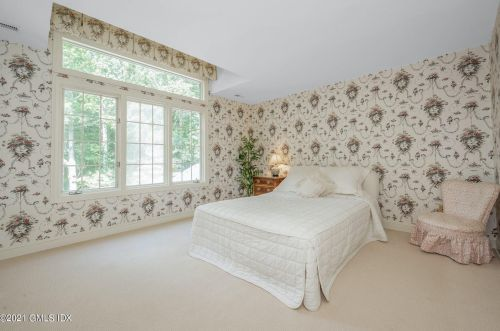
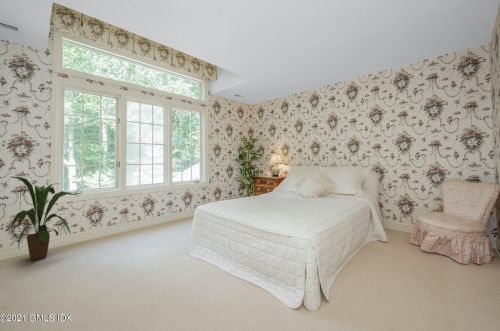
+ house plant (48, 216)
